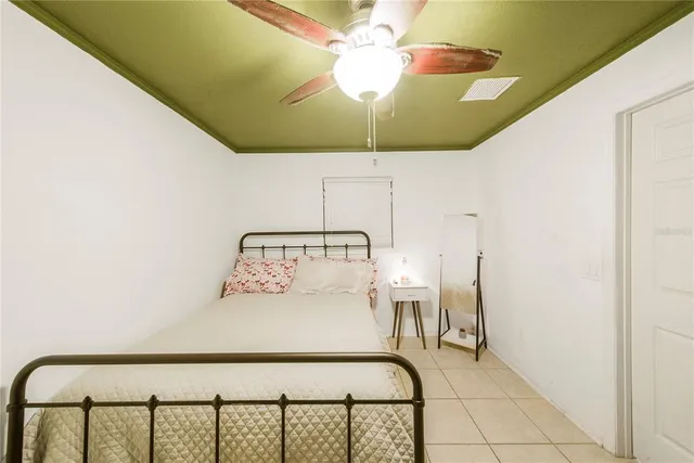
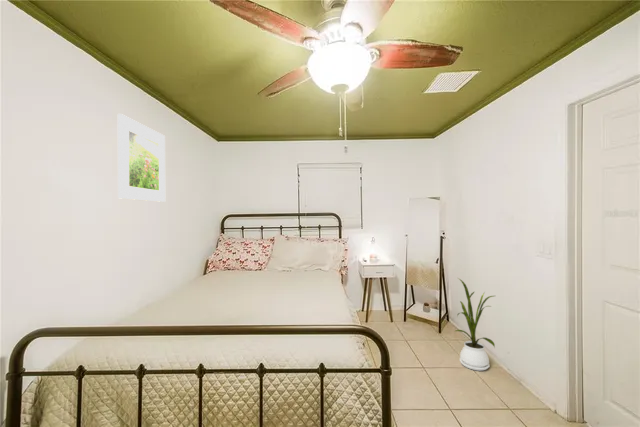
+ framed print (144, 163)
+ house plant (472, 323)
